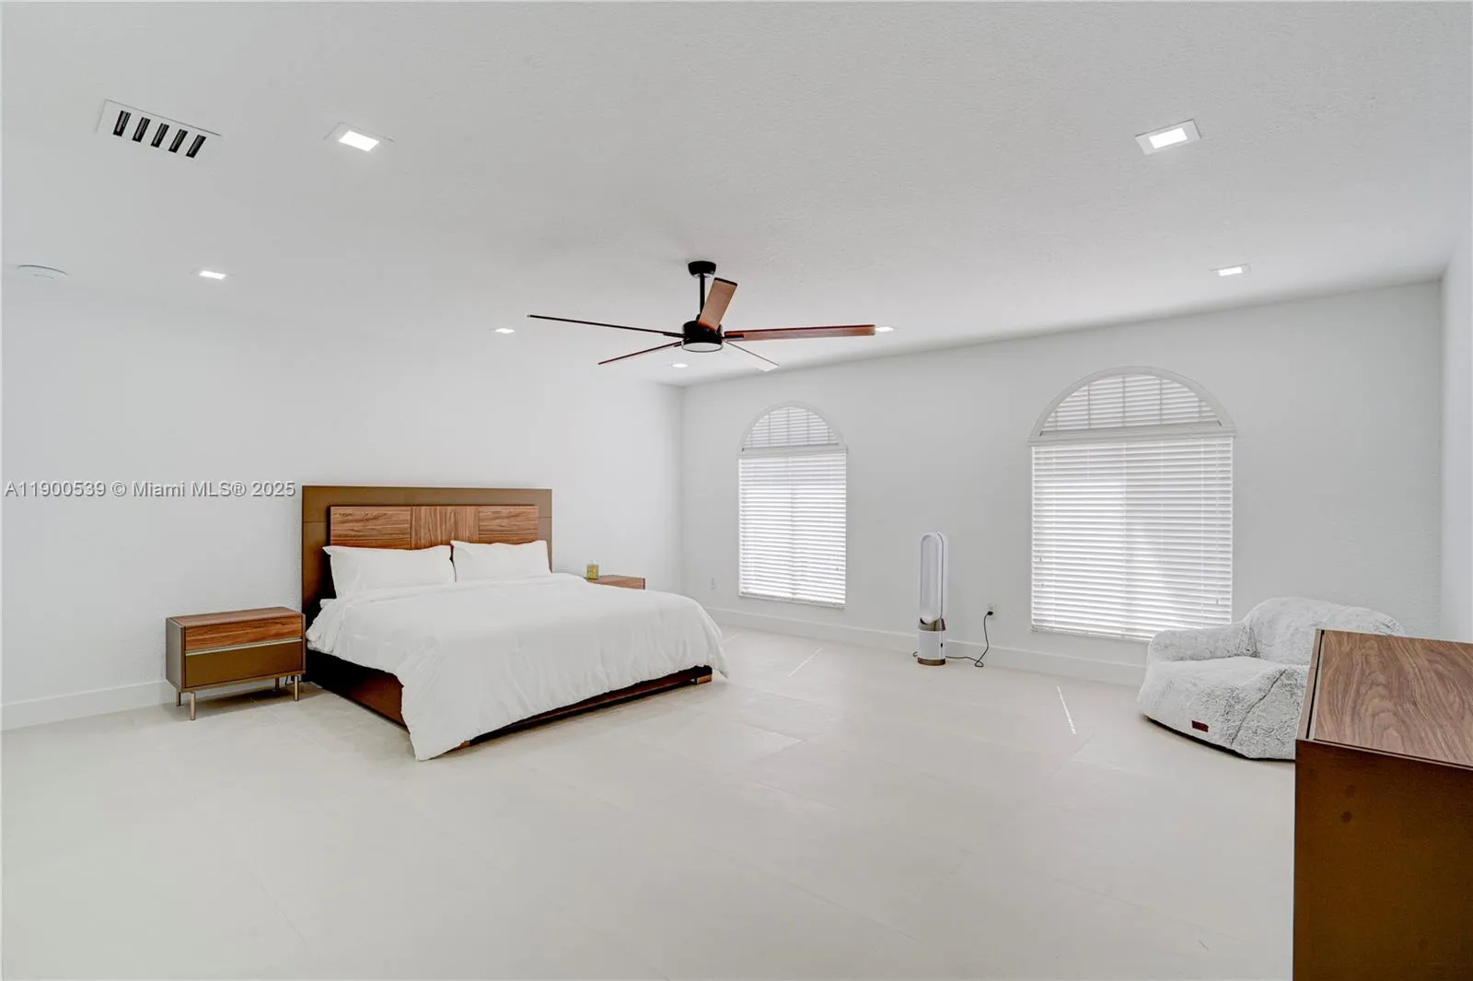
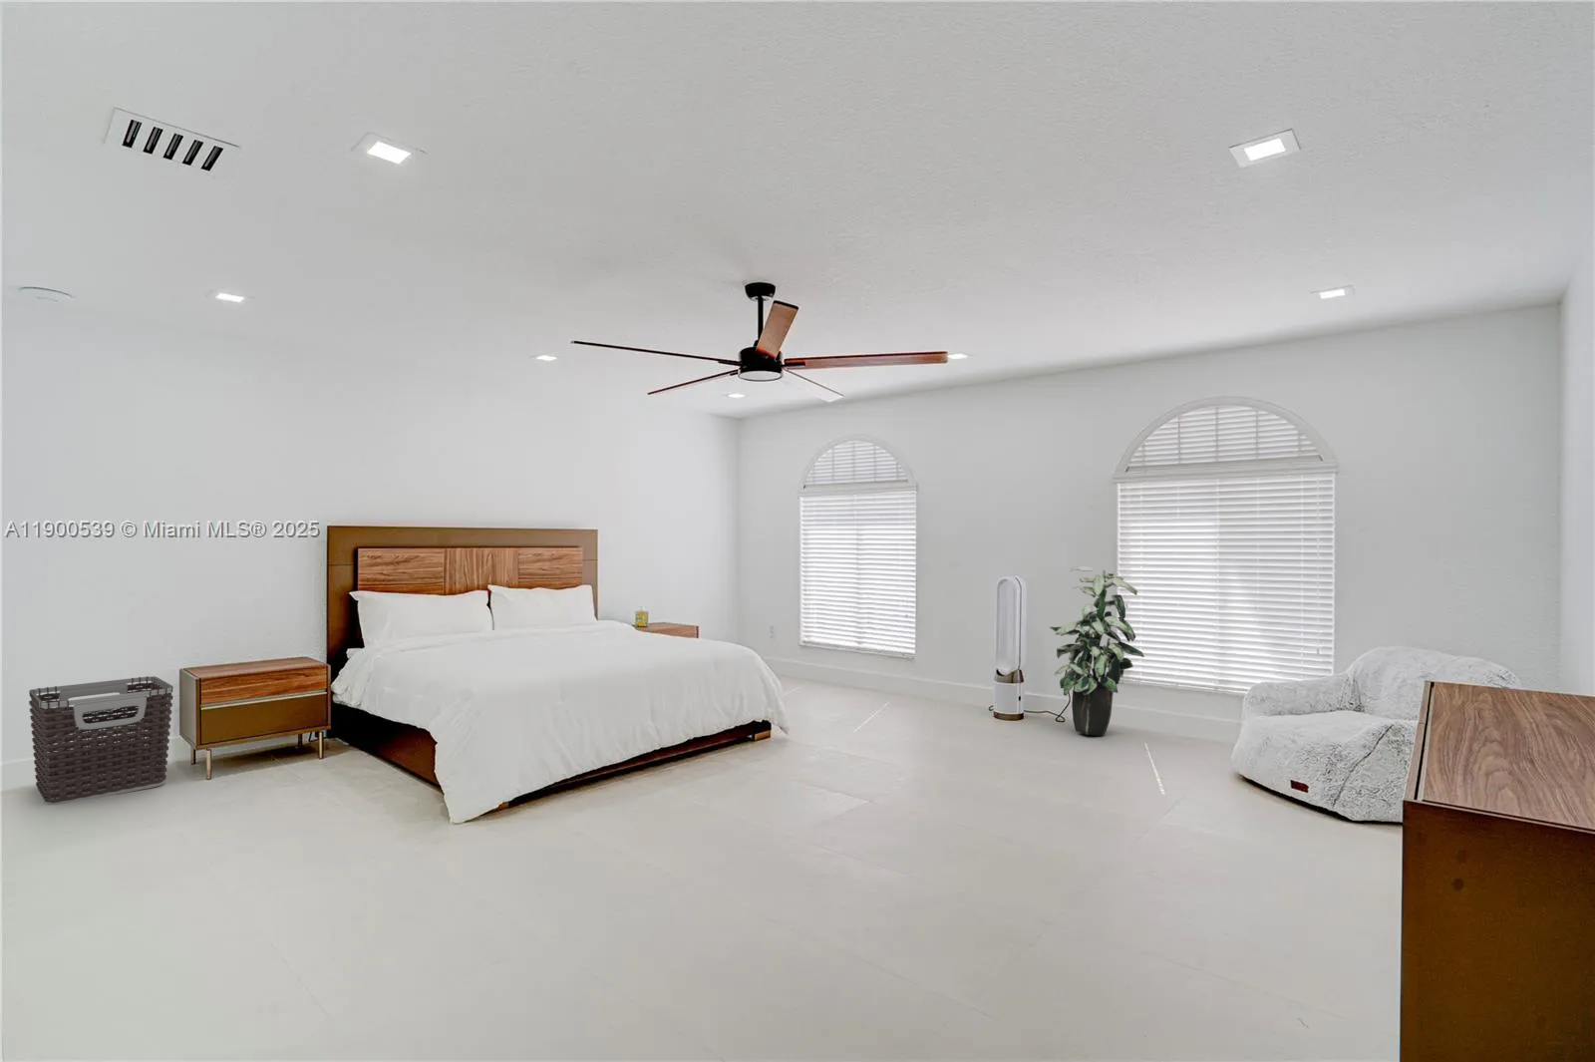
+ clothes hamper (102, 737)
+ indoor plant (1091, 650)
